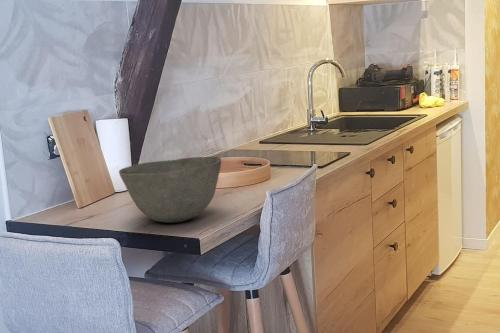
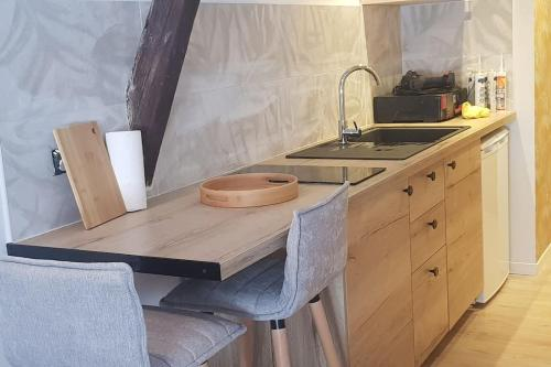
- bowl (173, 190)
